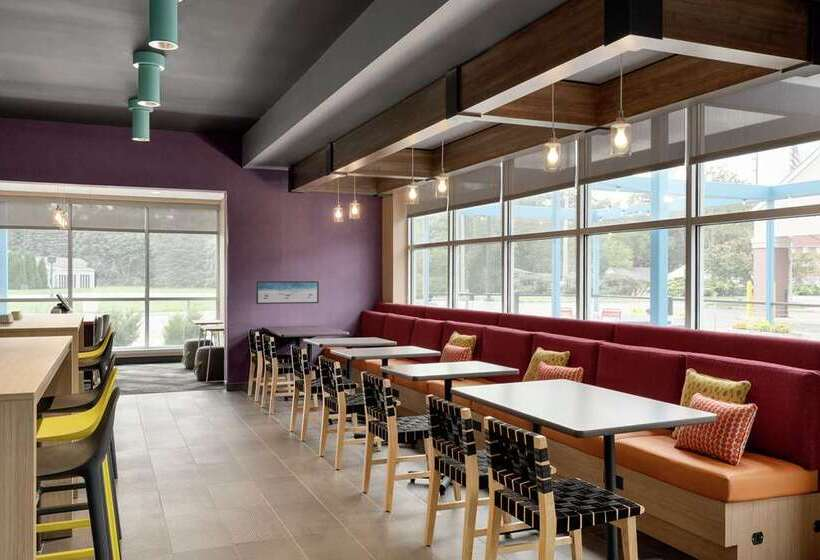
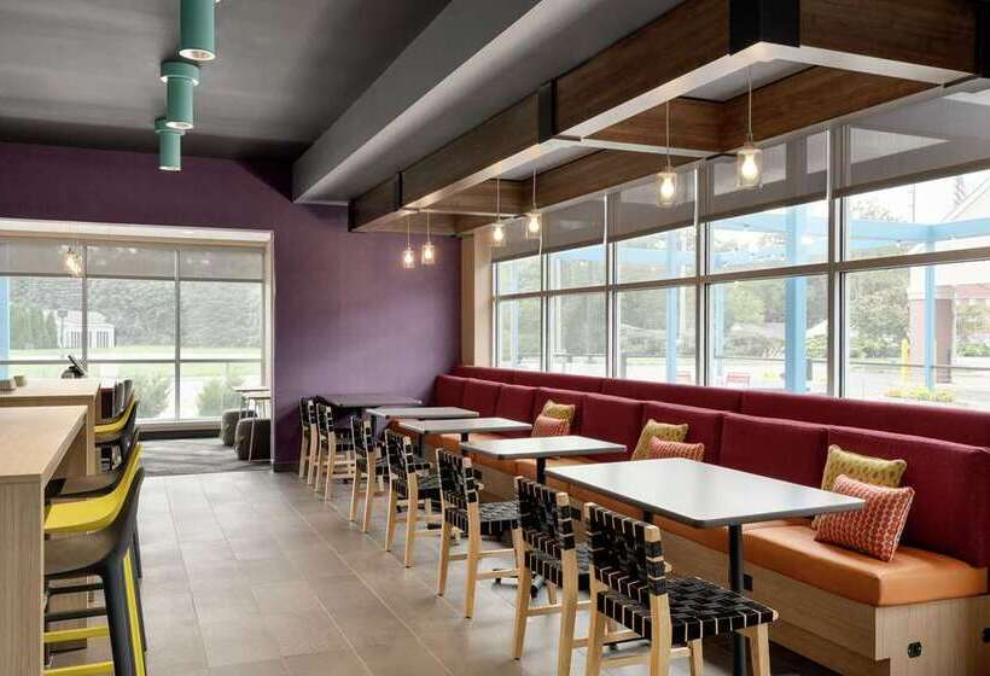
- wall art (287, 292)
